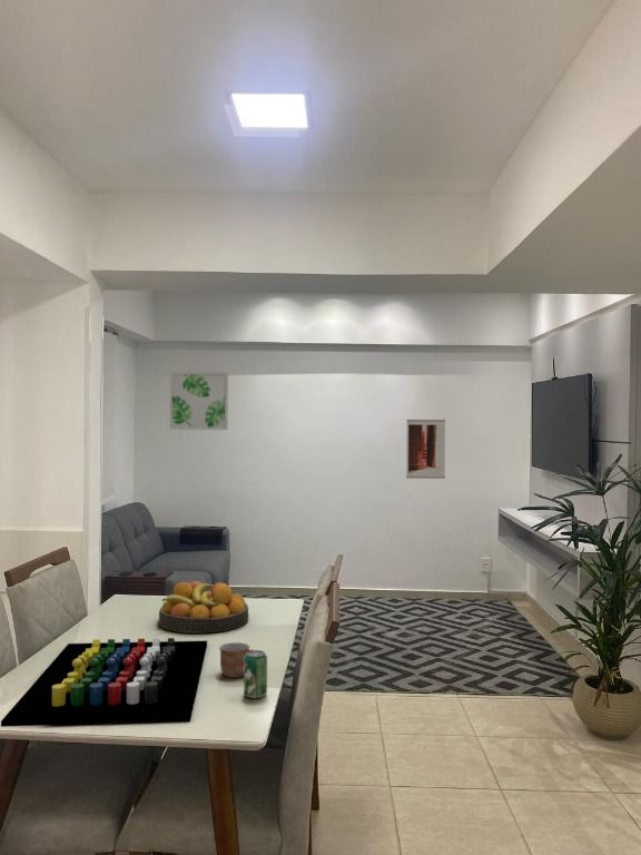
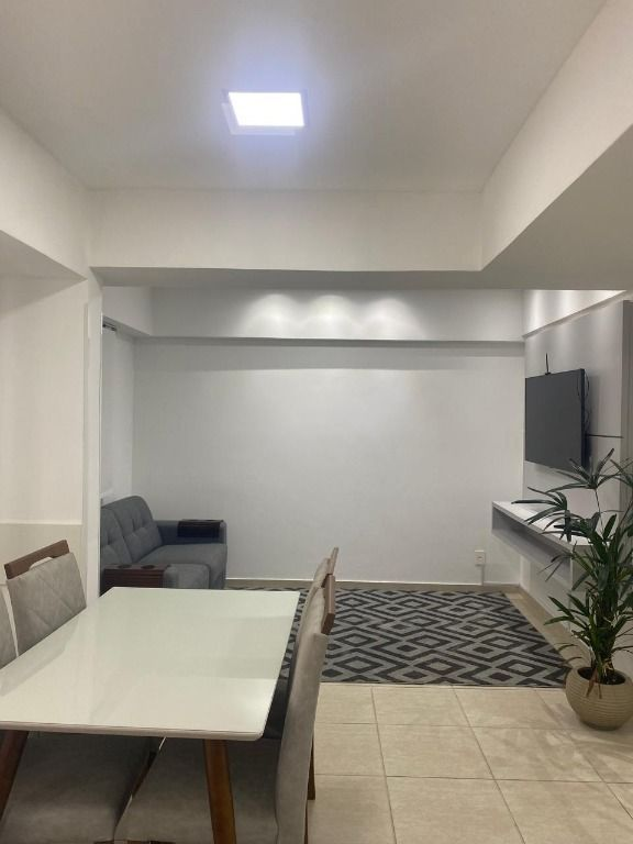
- wall art (425, 449)
- wall art (198, 401)
- mug (238, 659)
- board game (120, 667)
- beverage can (255, 674)
- fruit bowl (204, 601)
